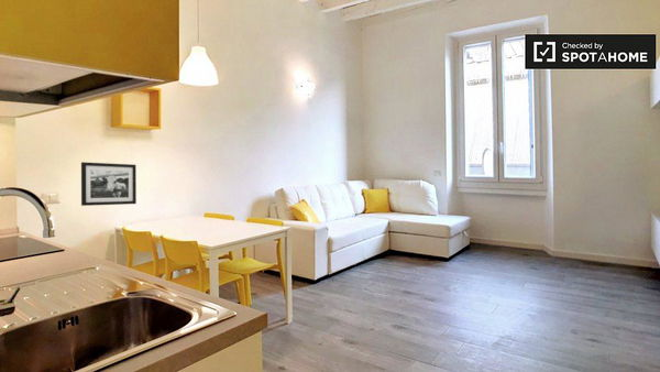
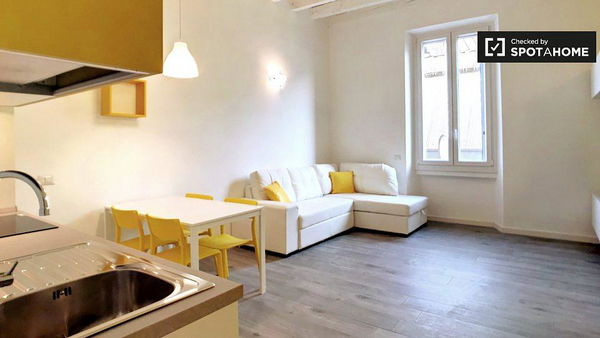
- picture frame (110, 184)
